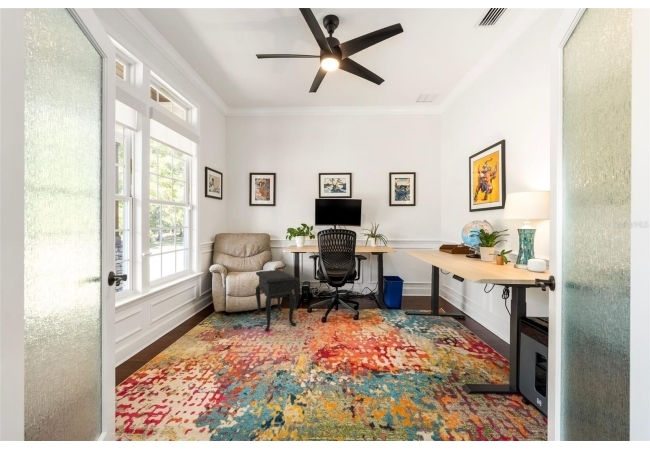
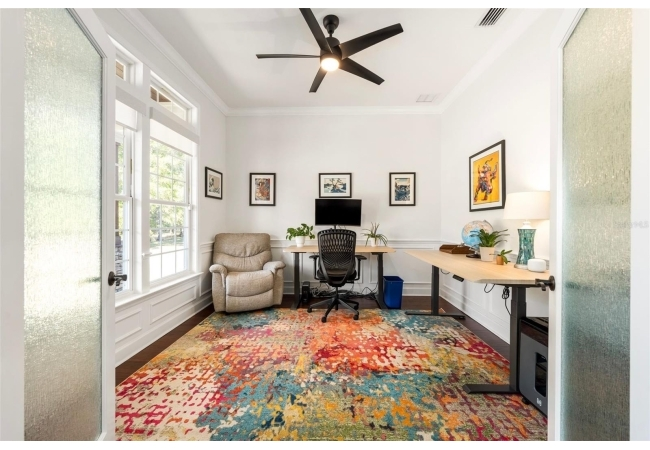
- side table (278, 296)
